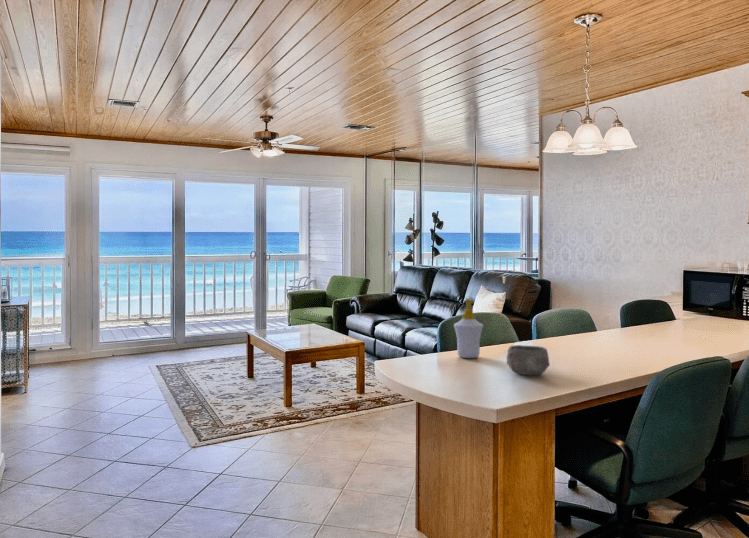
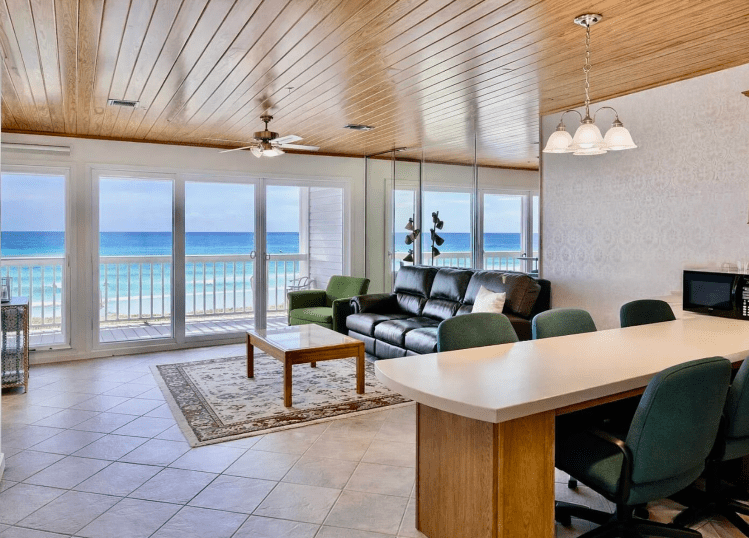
- soap bottle (468, 328)
- bowl (527, 360)
